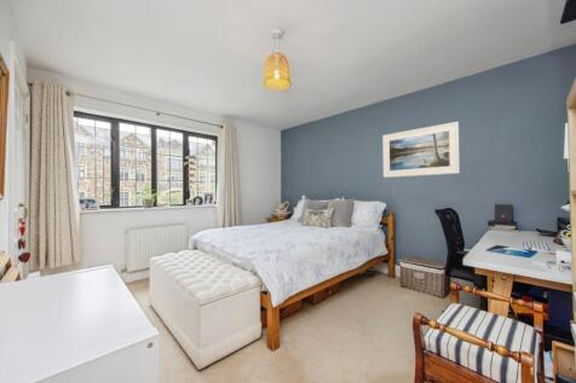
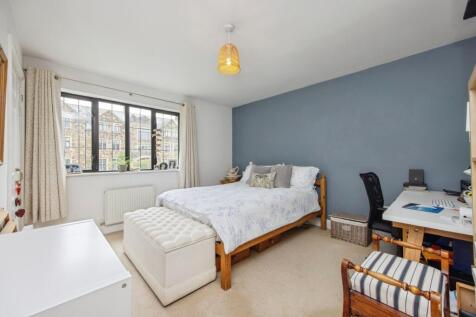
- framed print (416, 152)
